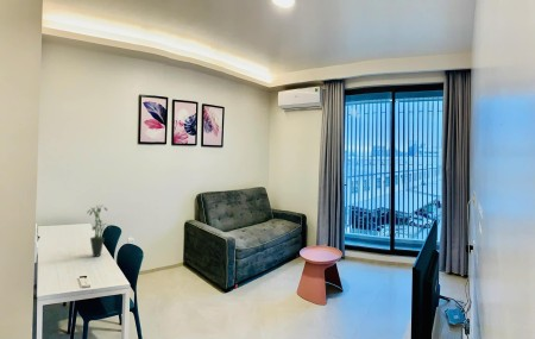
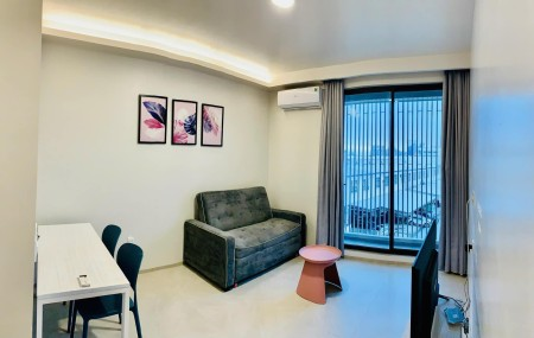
- potted plant (97, 230)
